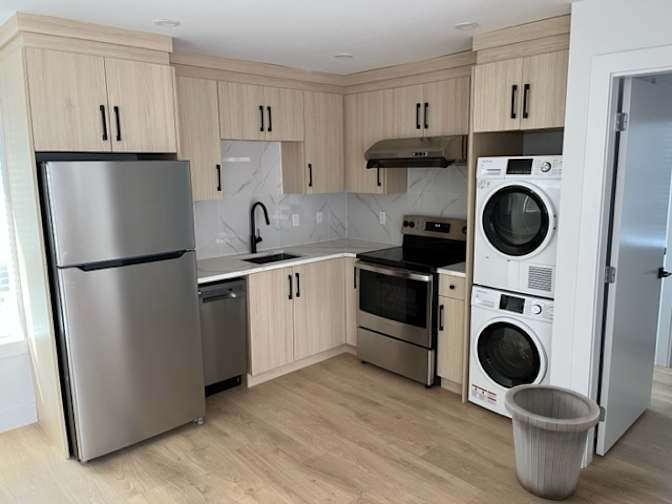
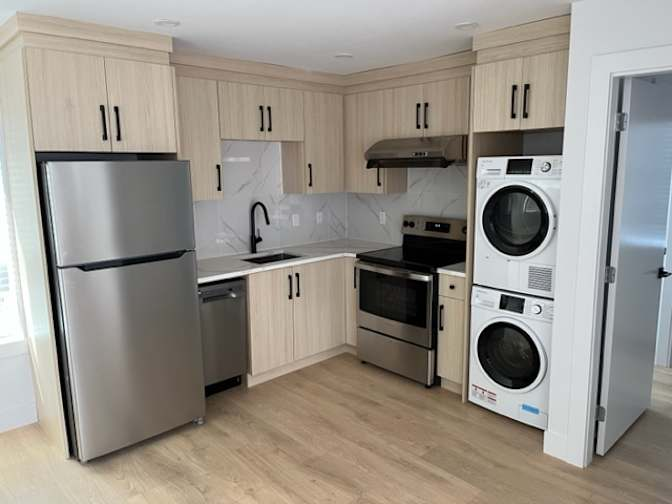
- trash can (548, 442)
